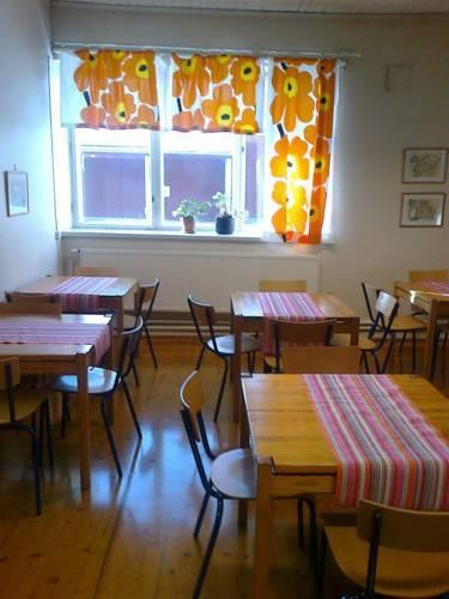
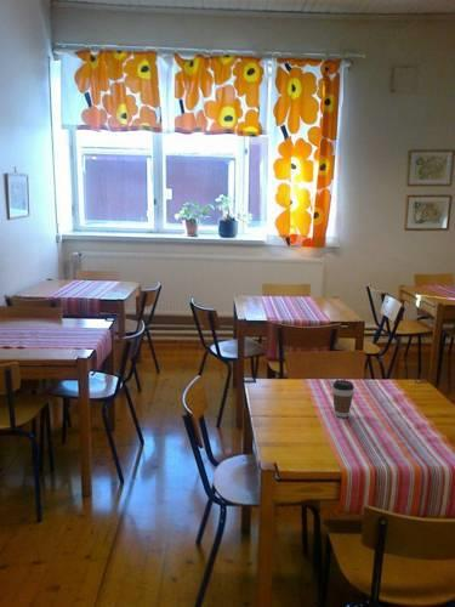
+ coffee cup (342, 398)
